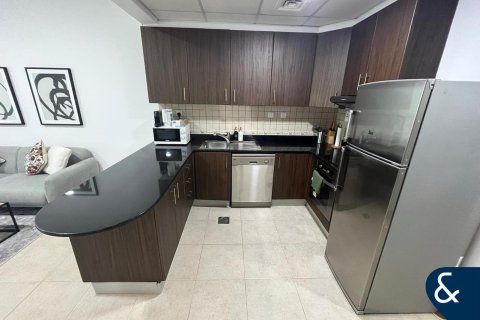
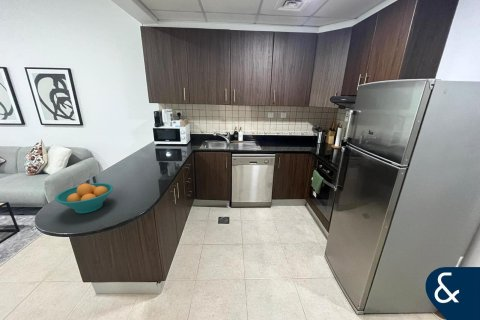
+ fruit bowl (87, 196)
